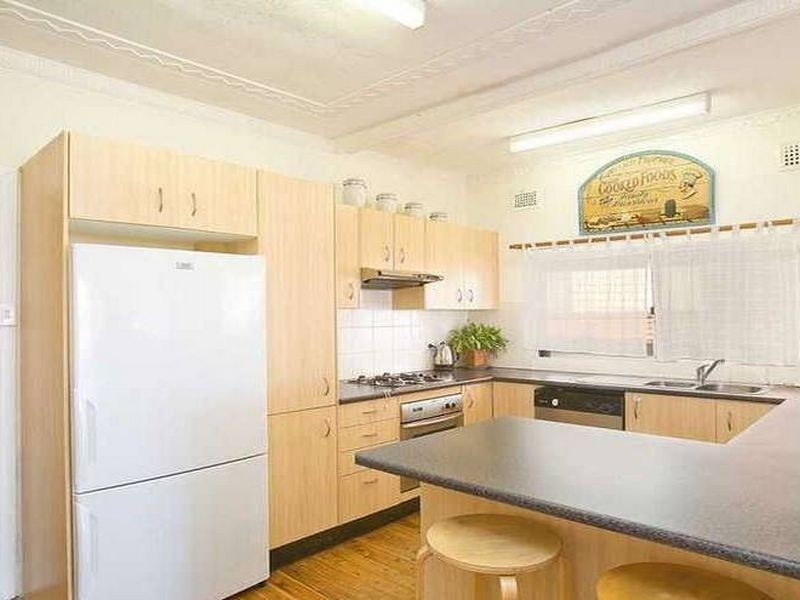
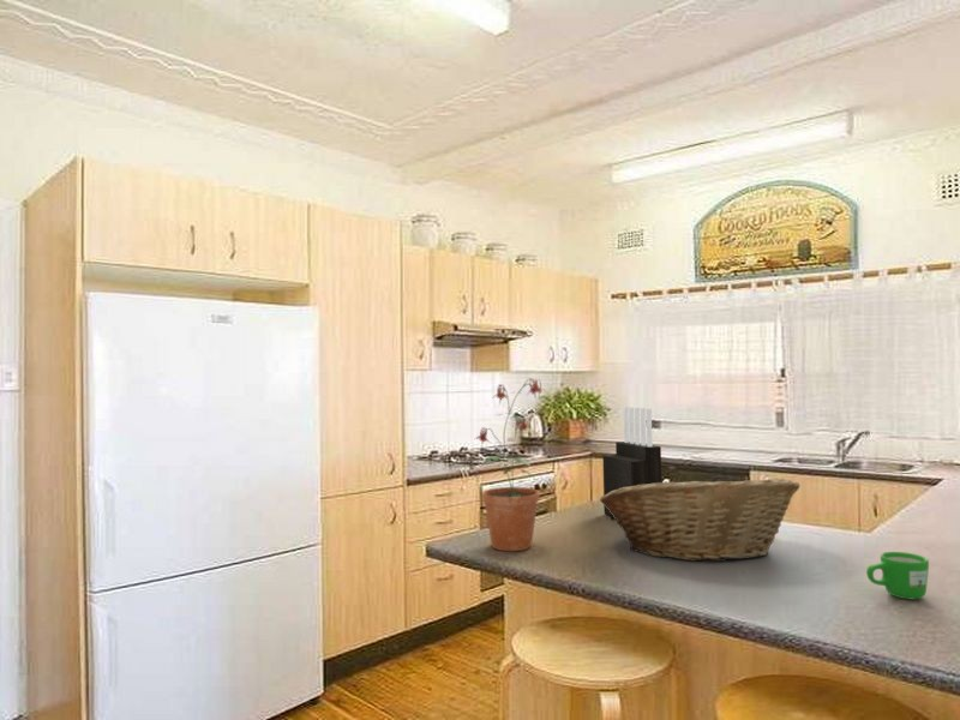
+ knife block (628, 463)
+ mug (895, 576)
+ potted plant (509, 458)
+ fruit basket (697, 509)
